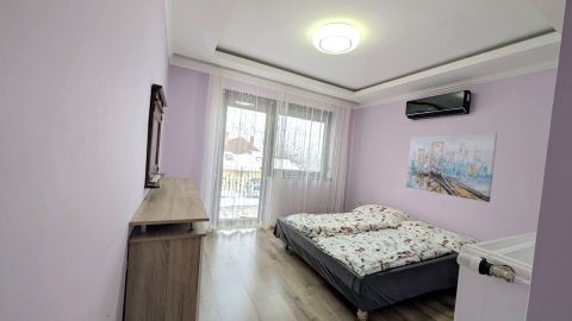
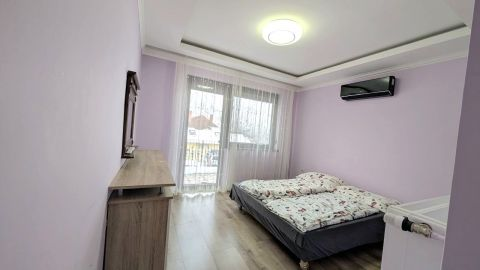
- wall art (444, 164)
